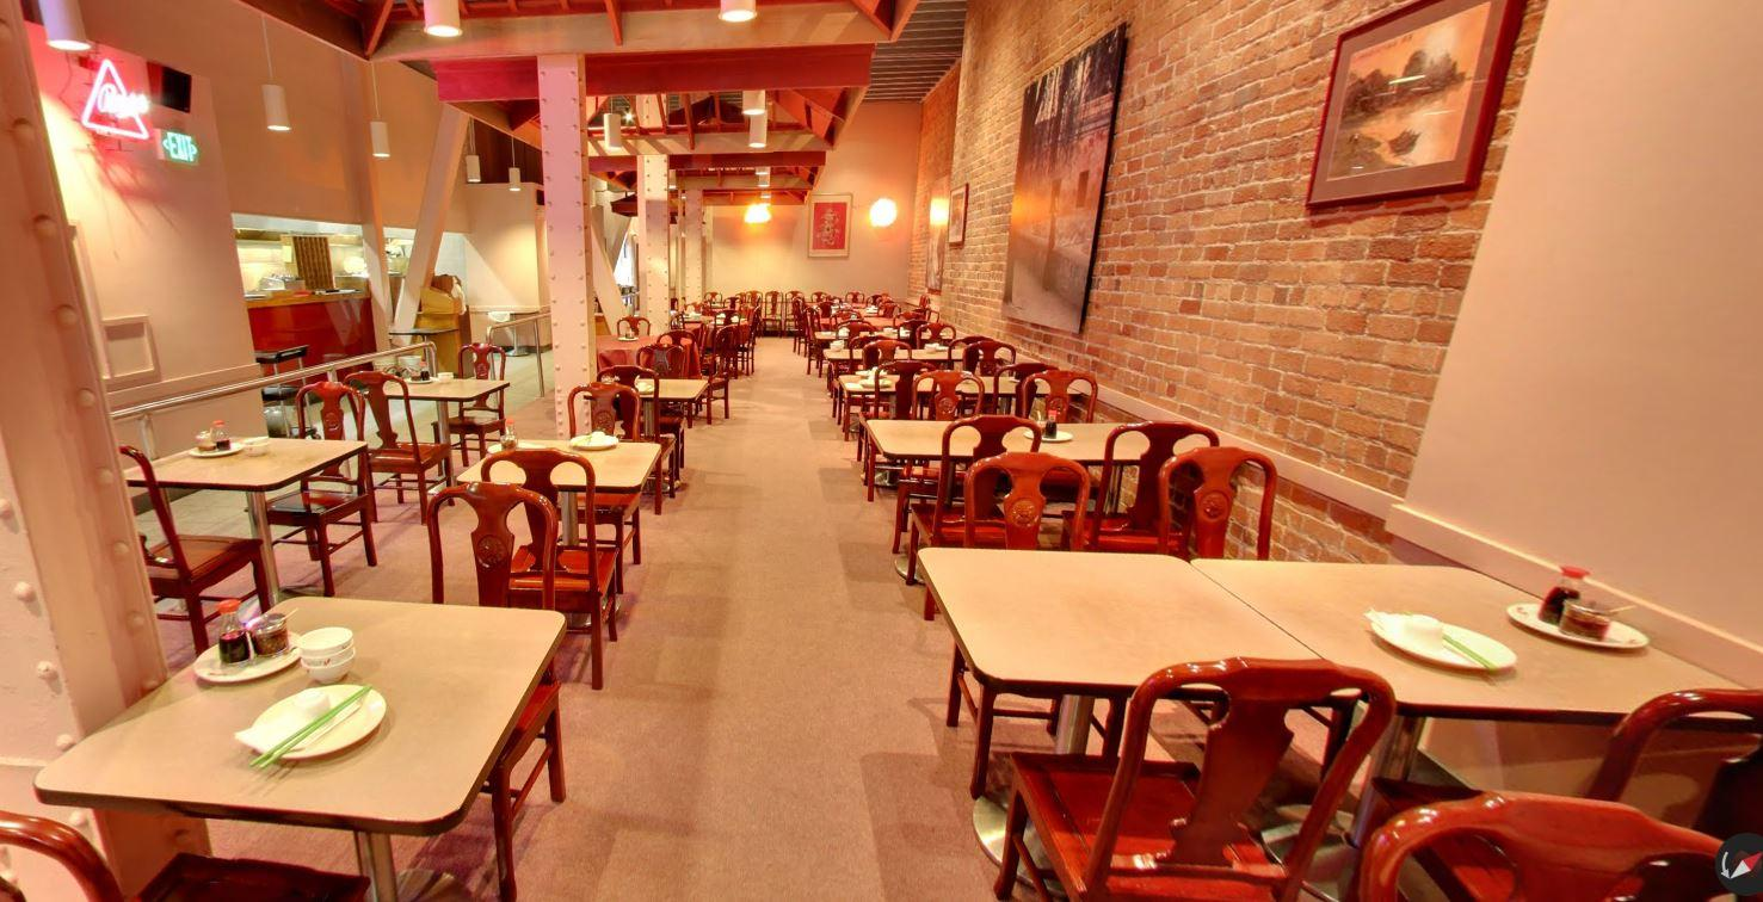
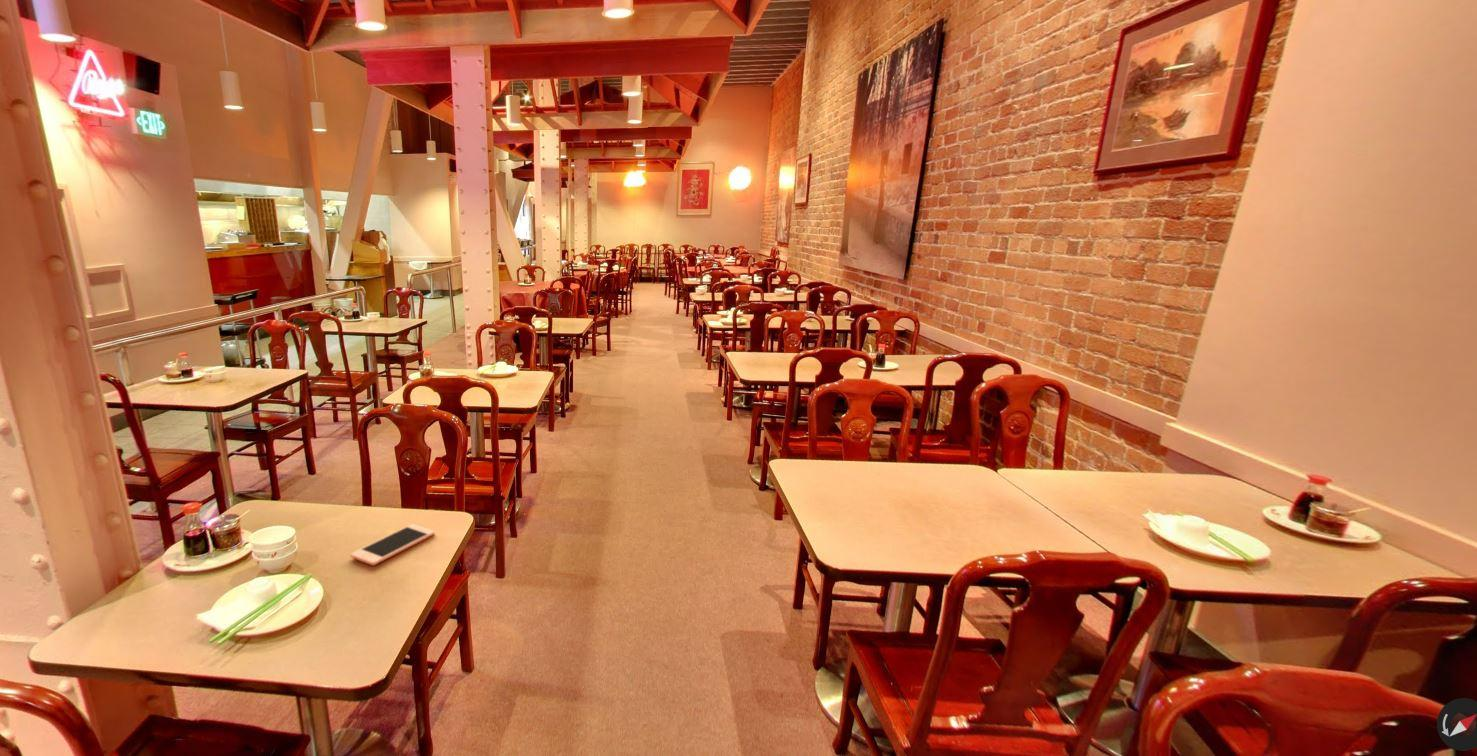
+ cell phone (394, 543)
